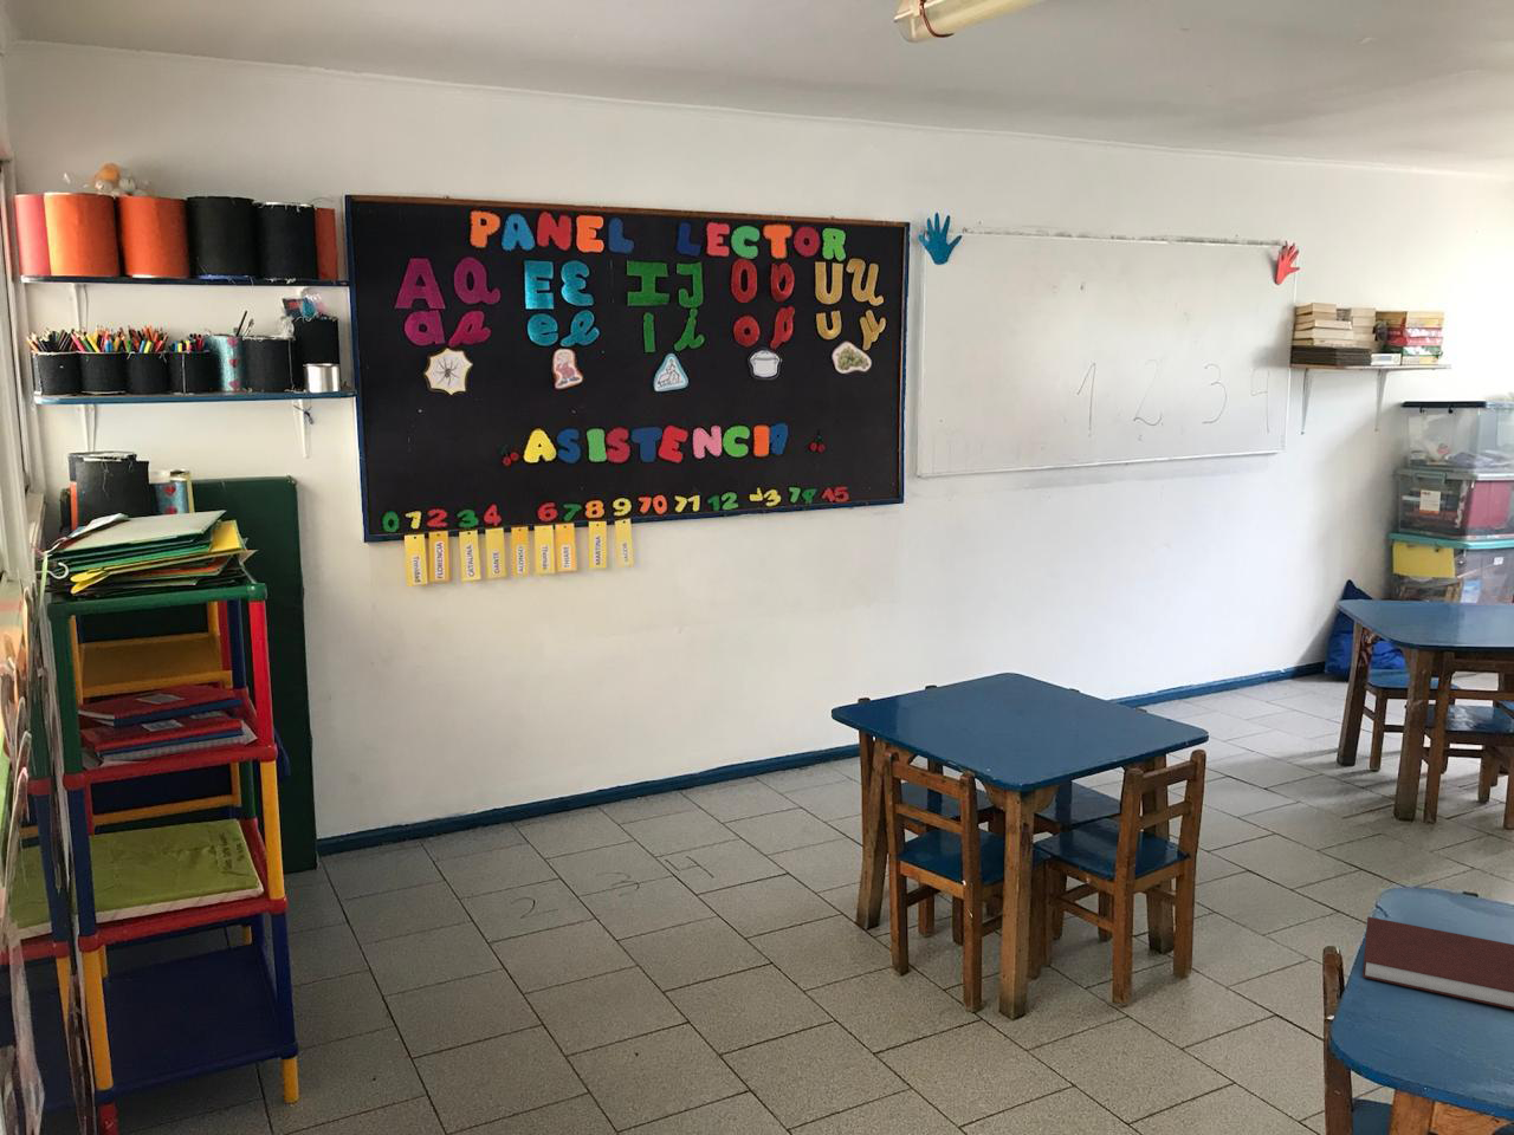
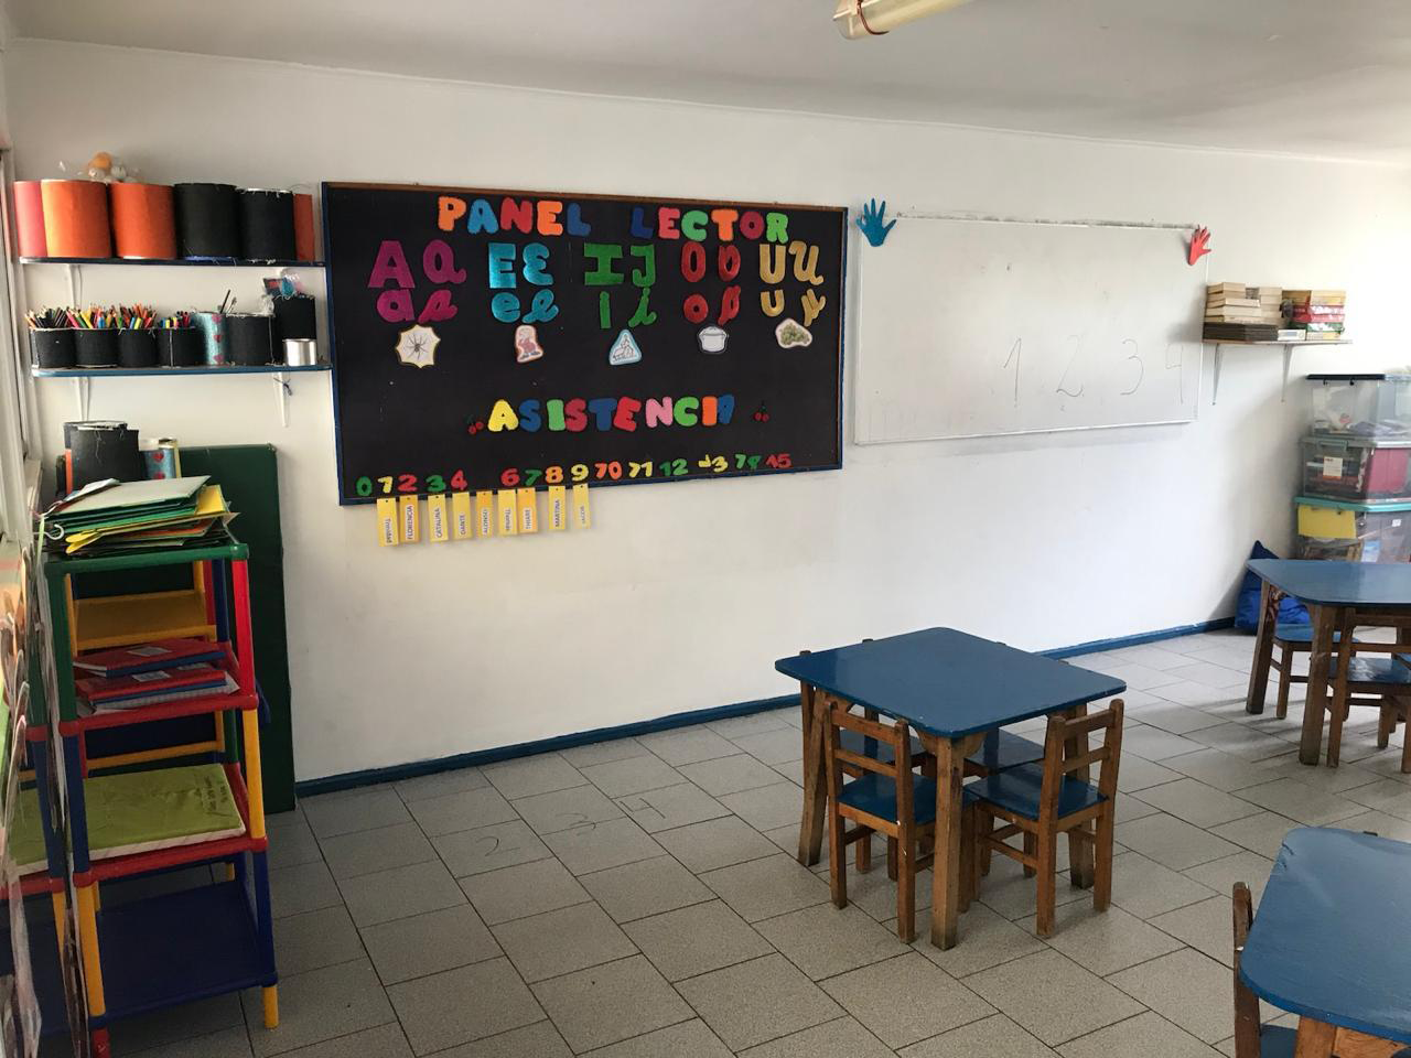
- notebook (1445, 961)
